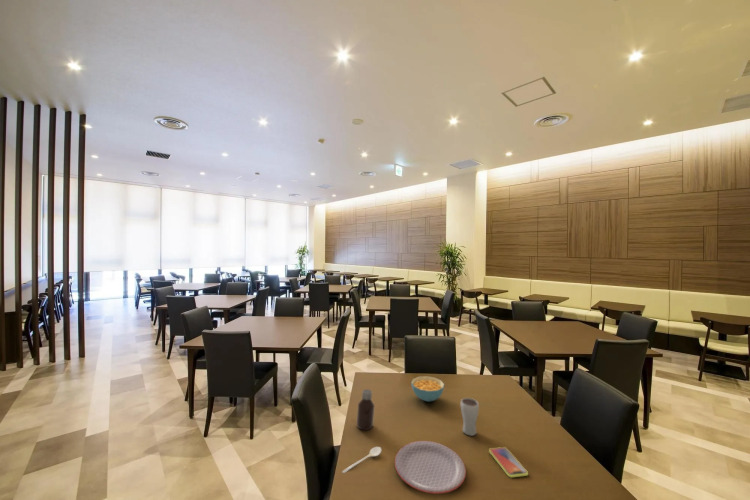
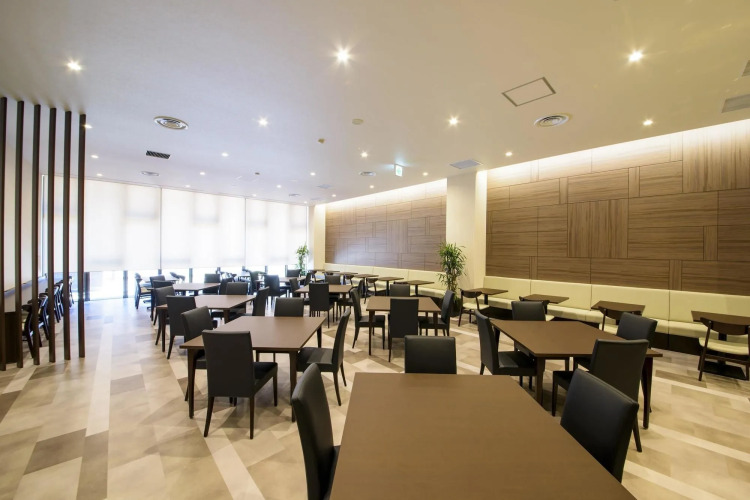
- stirrer (362, 459)
- cereal bowl (427, 391)
- bottle (365, 409)
- smartphone (507, 461)
- plate (429, 466)
- drinking glass (469, 417)
